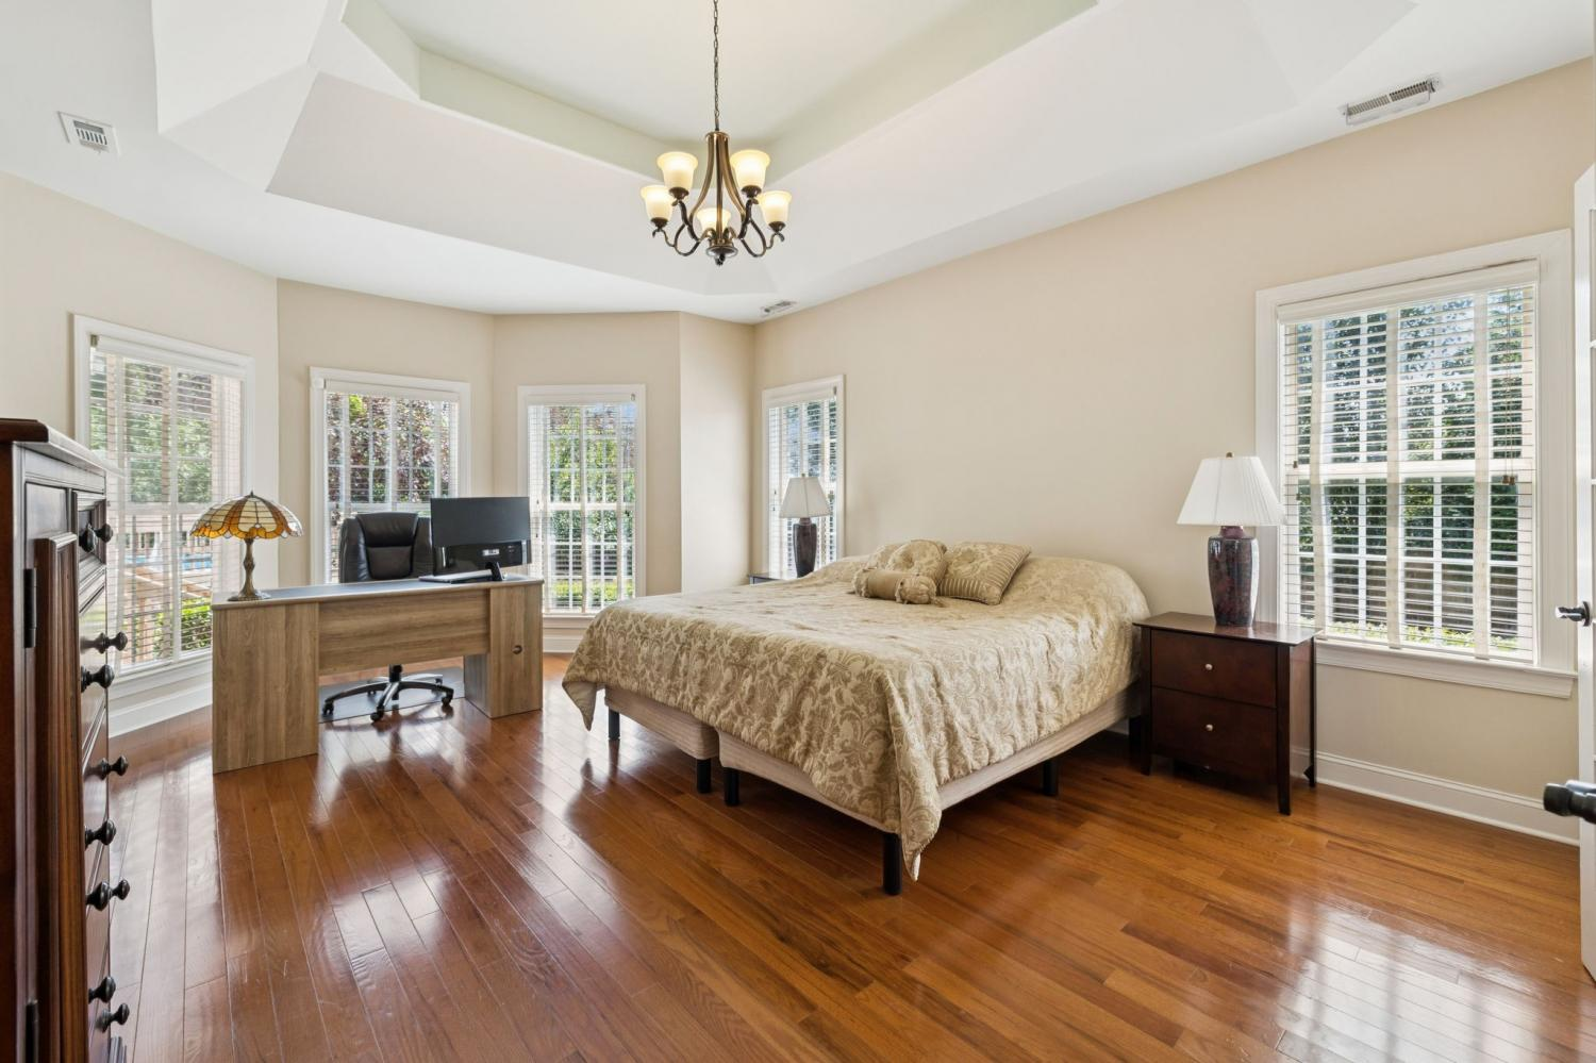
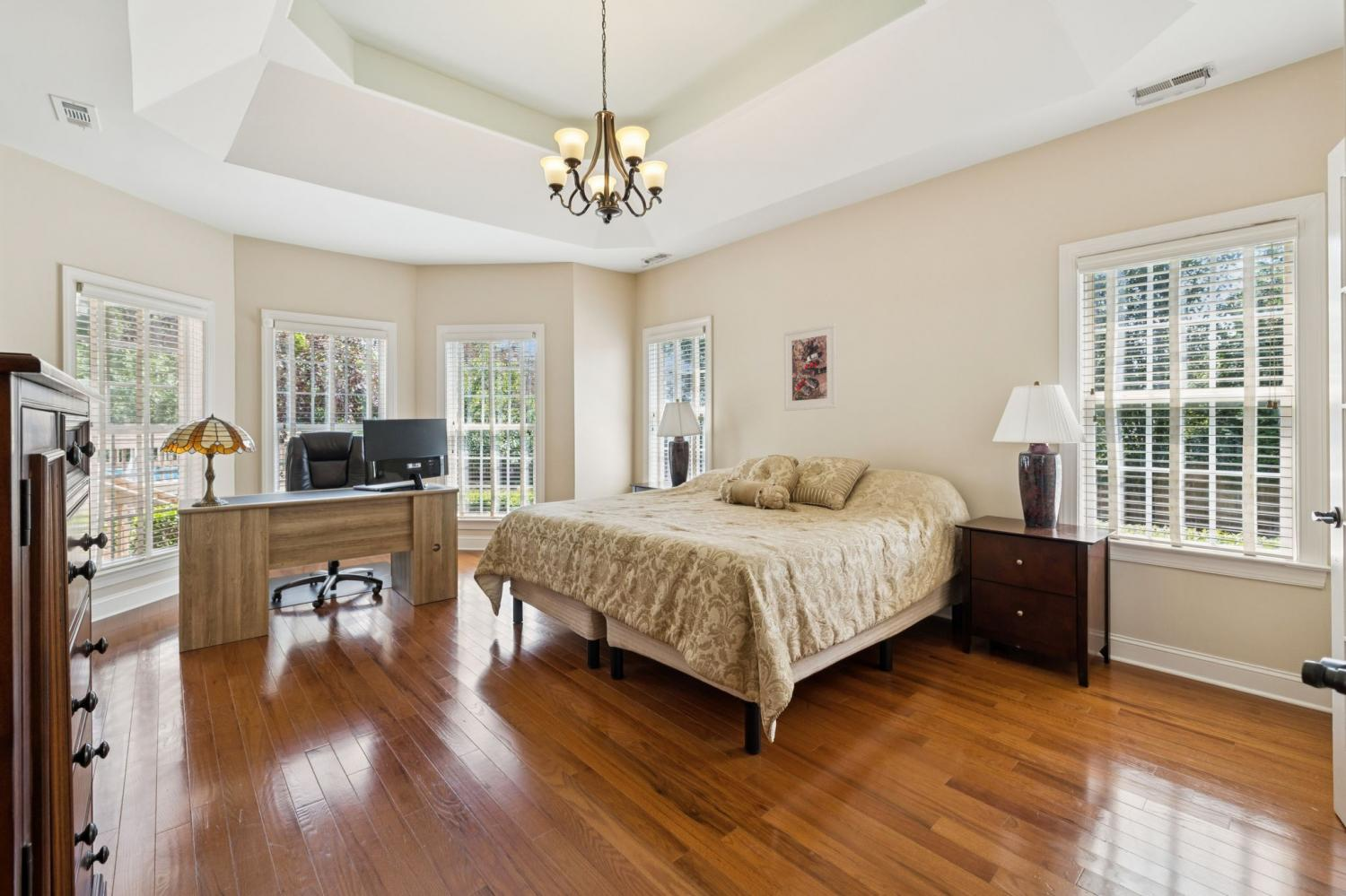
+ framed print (809, 369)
